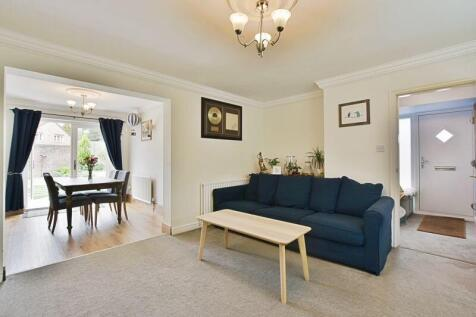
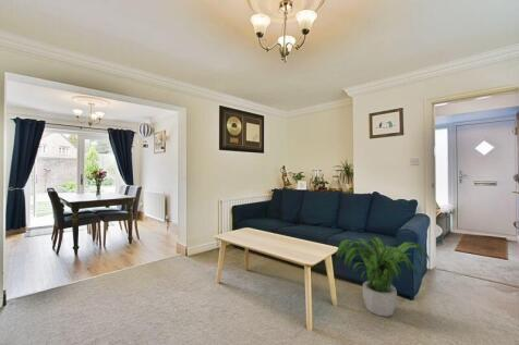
+ potted plant (382, 275)
